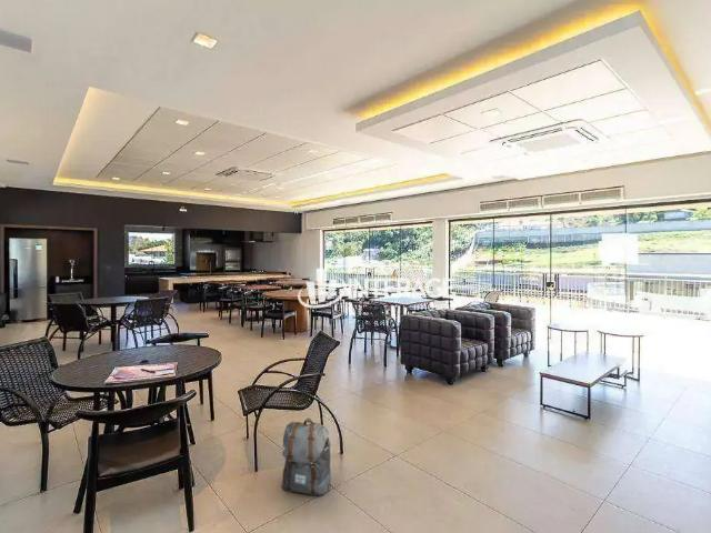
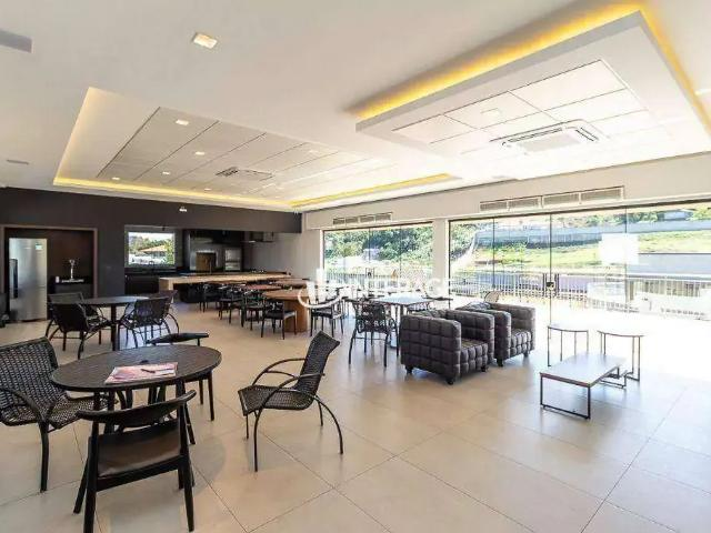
- backpack (306, 452)
